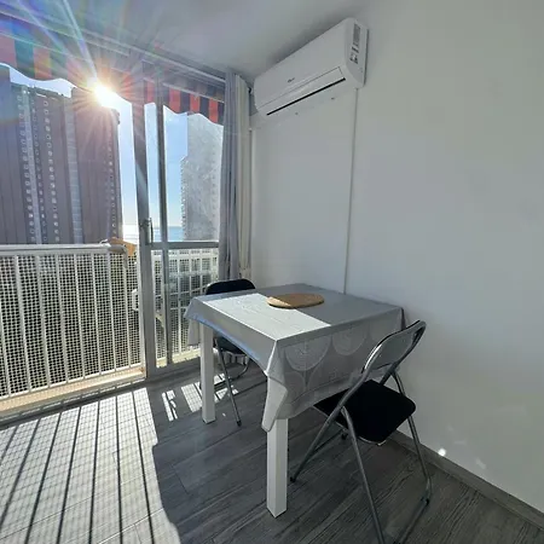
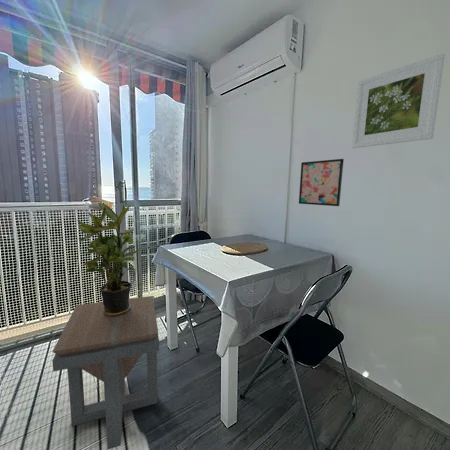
+ potted plant (109, 259)
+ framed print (392, 107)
+ side table (115, 365)
+ wall art (319, 183)
